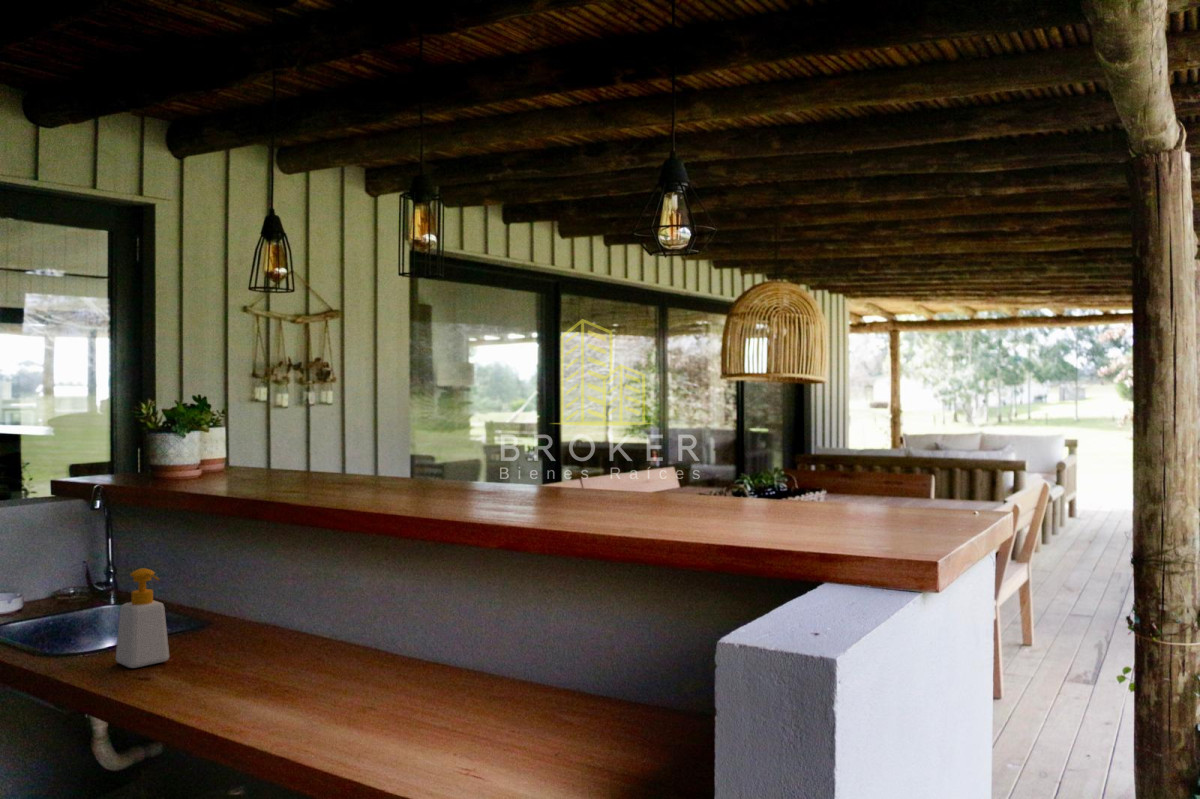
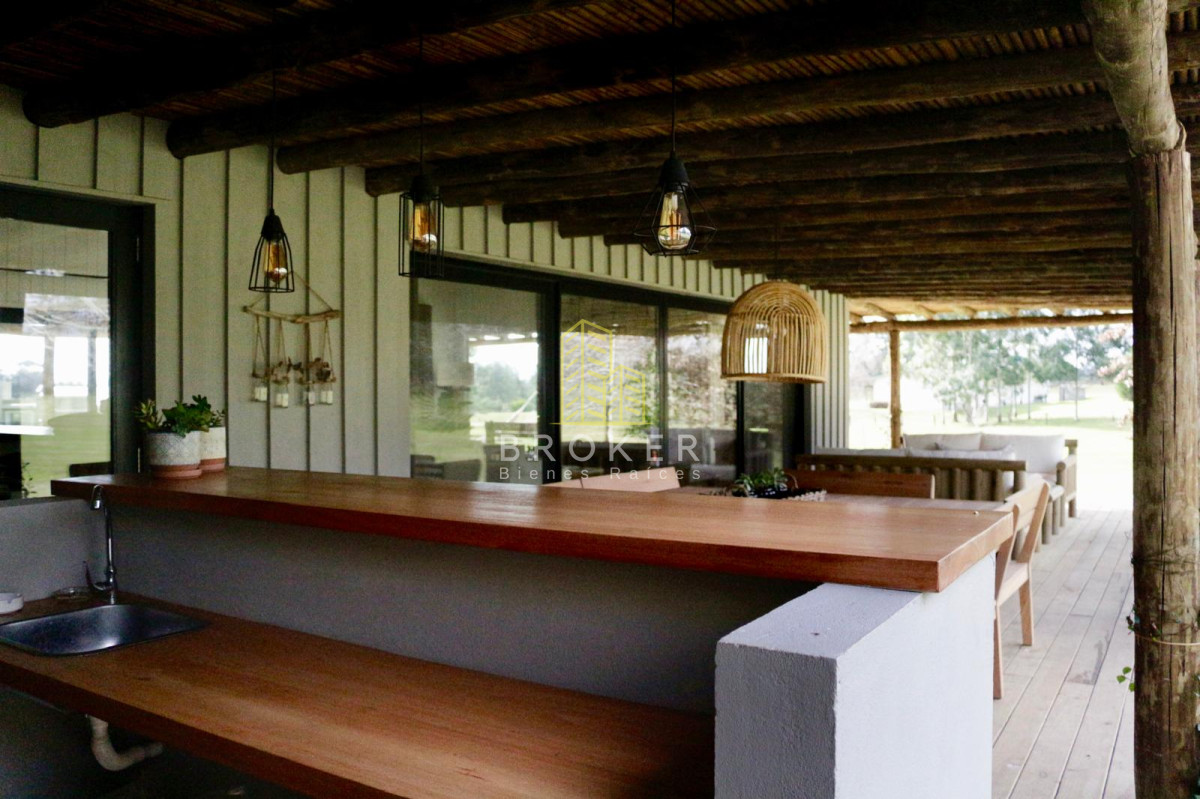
- soap bottle (146, 616)
